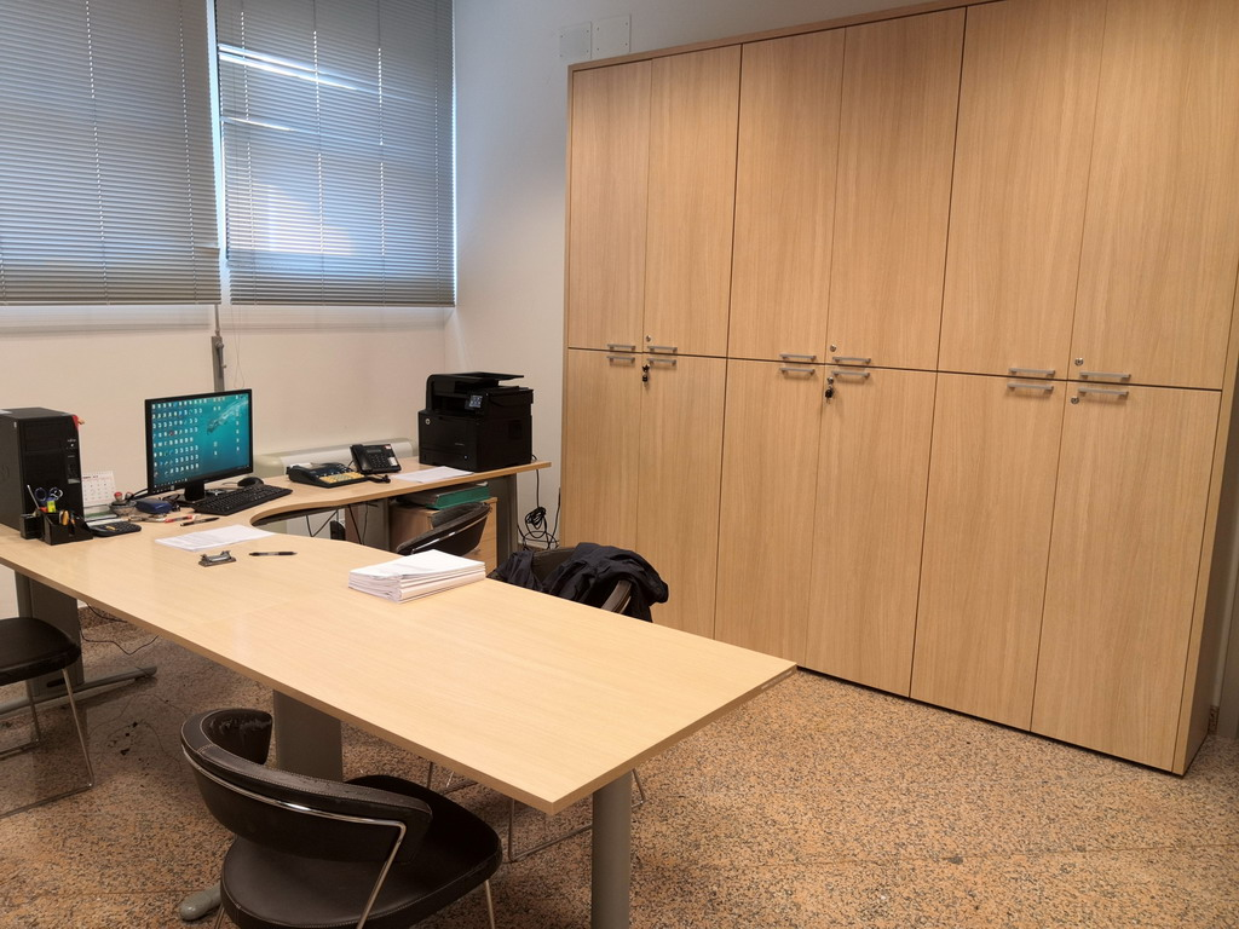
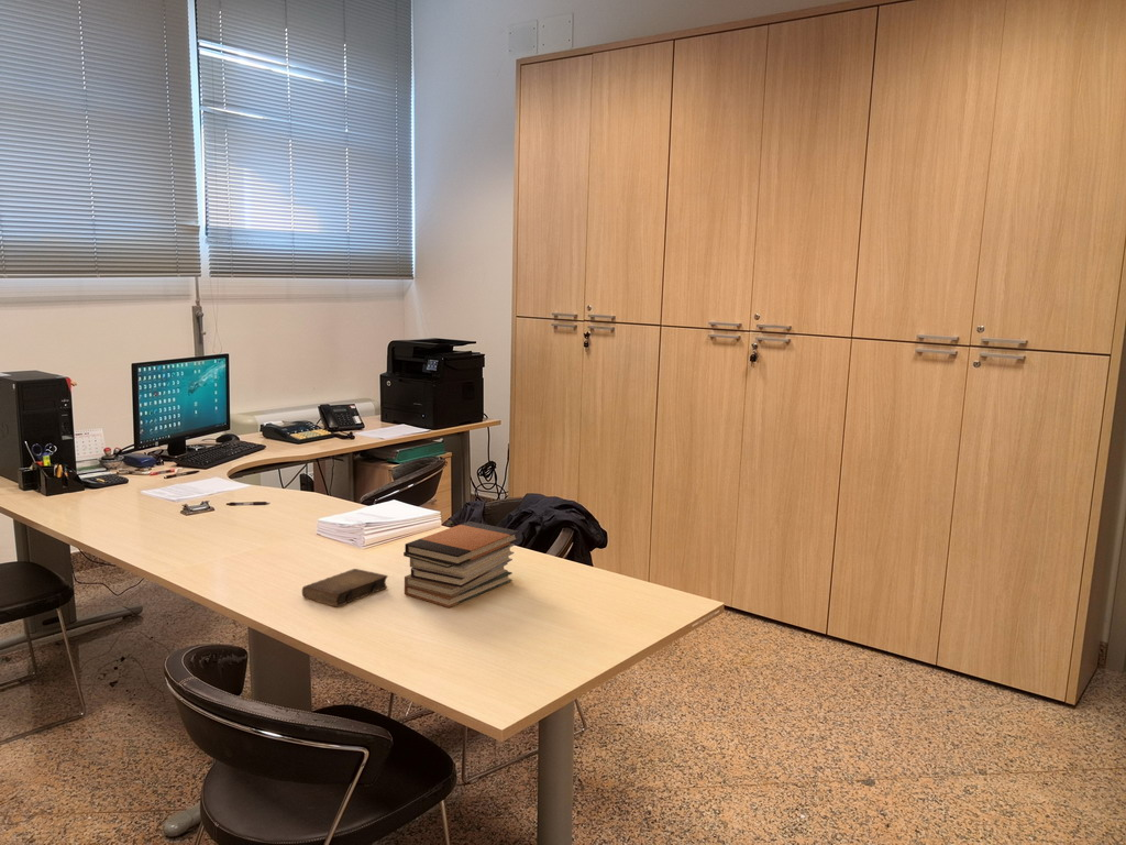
+ book (345, 585)
+ book stack (462, 561)
